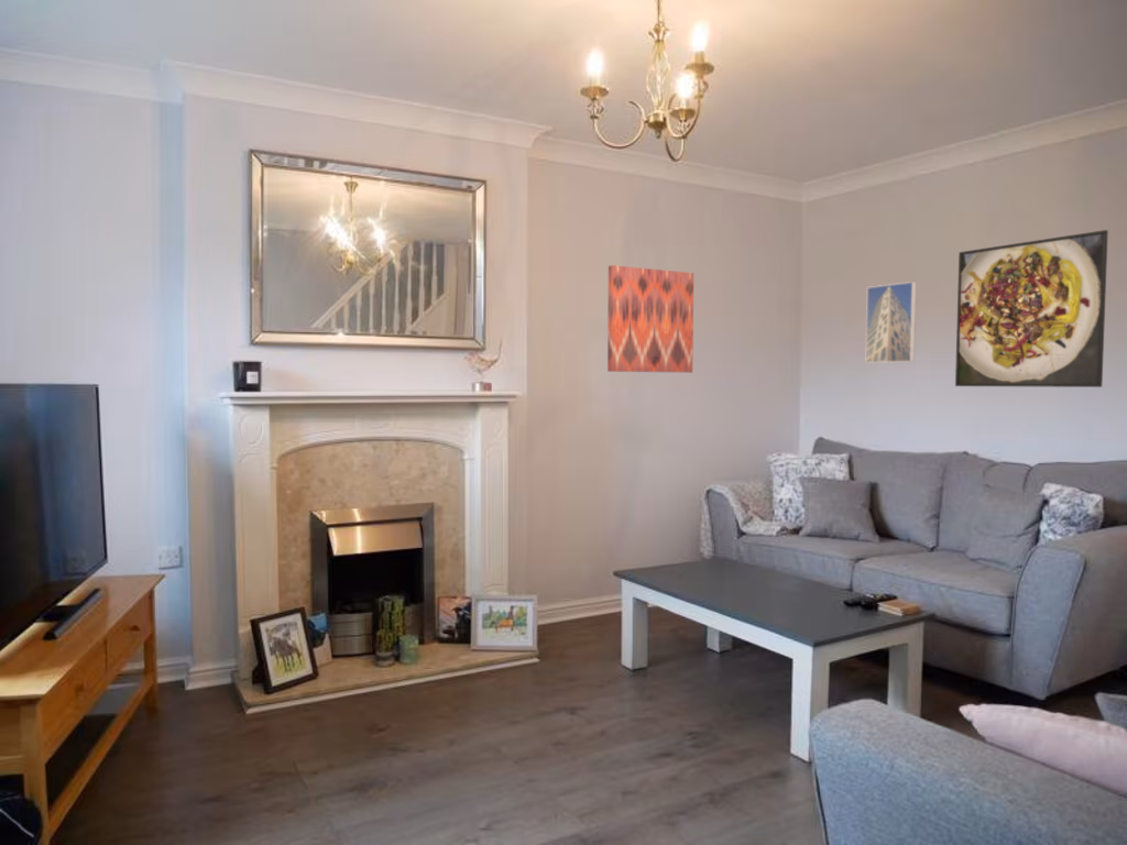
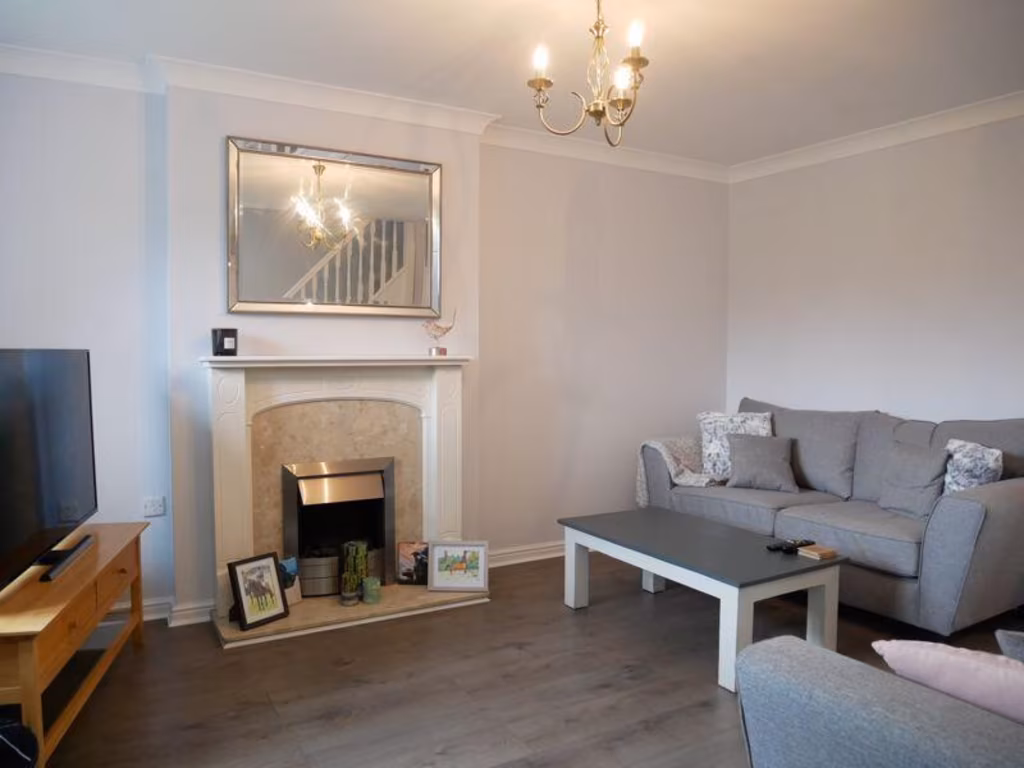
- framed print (1025, 315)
- wall art (652, 320)
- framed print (889, 323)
